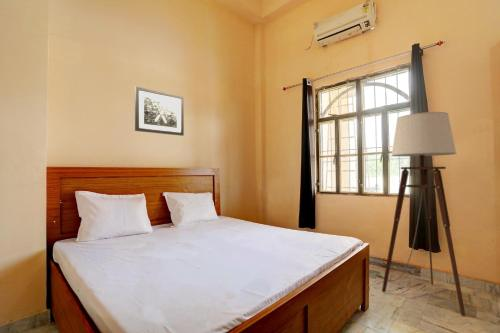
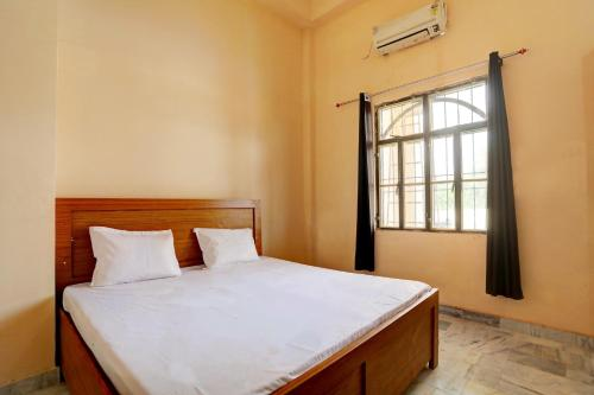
- floor lamp (402, 204)
- wall art (160, 112)
